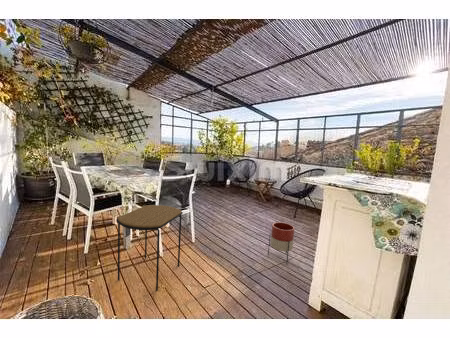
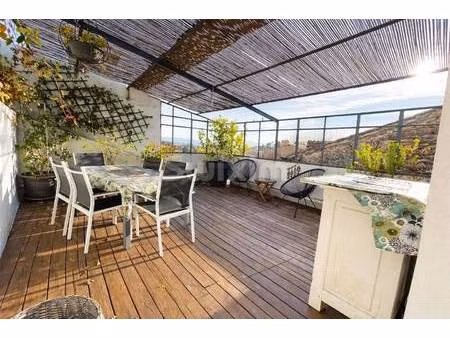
- side table (146, 243)
- planter (282, 241)
